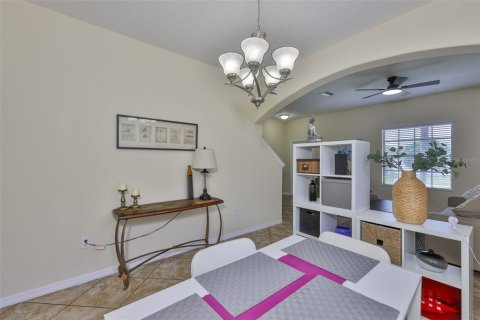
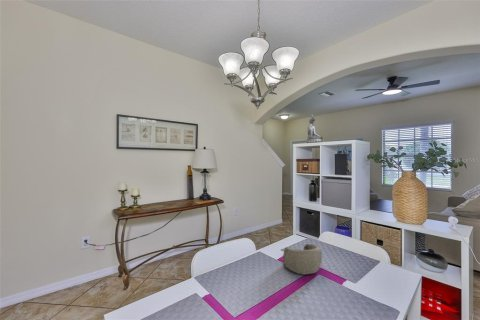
+ decorative bowl (303, 256)
